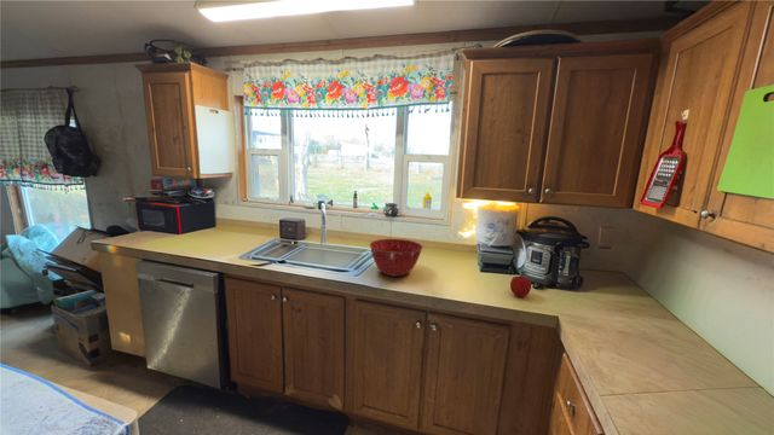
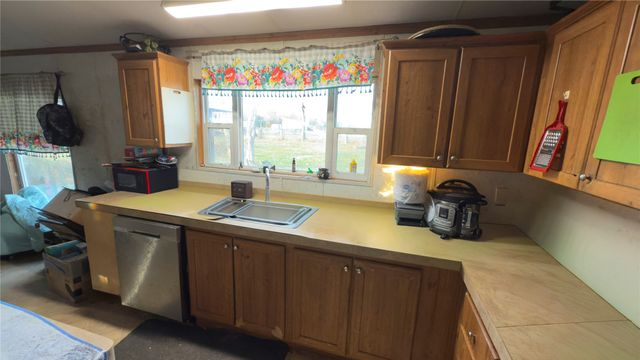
- mixing bowl (395, 257)
- fruit (520, 285)
